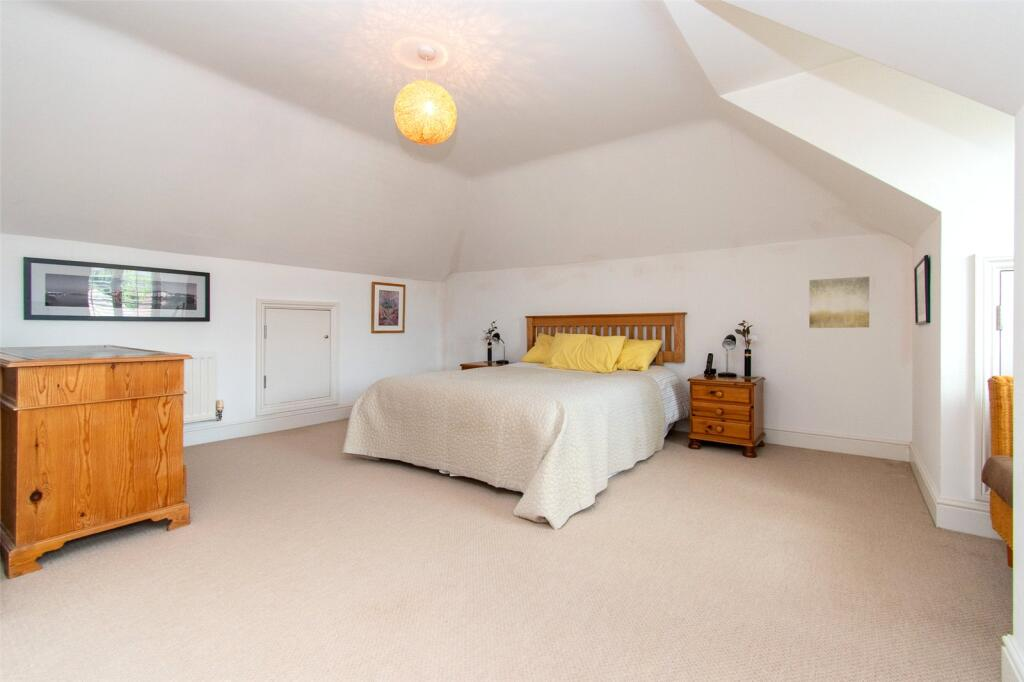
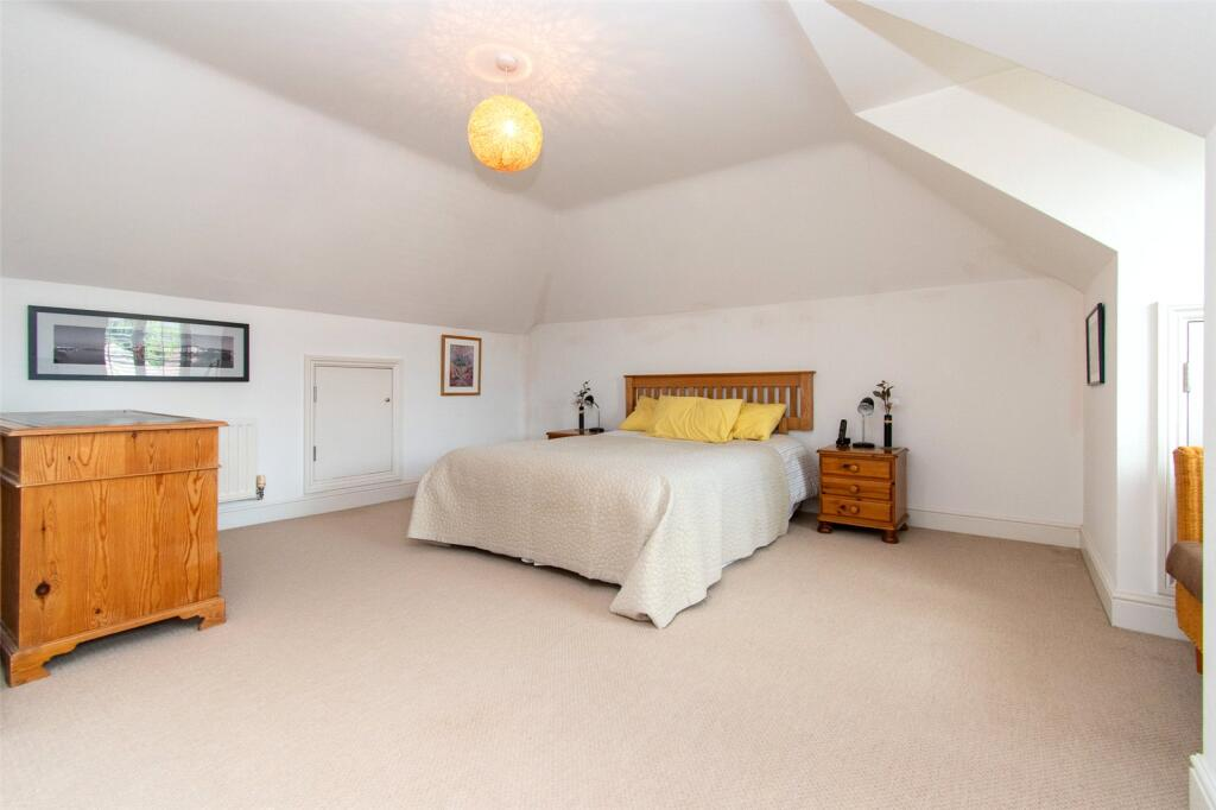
- wall art (838, 303)
